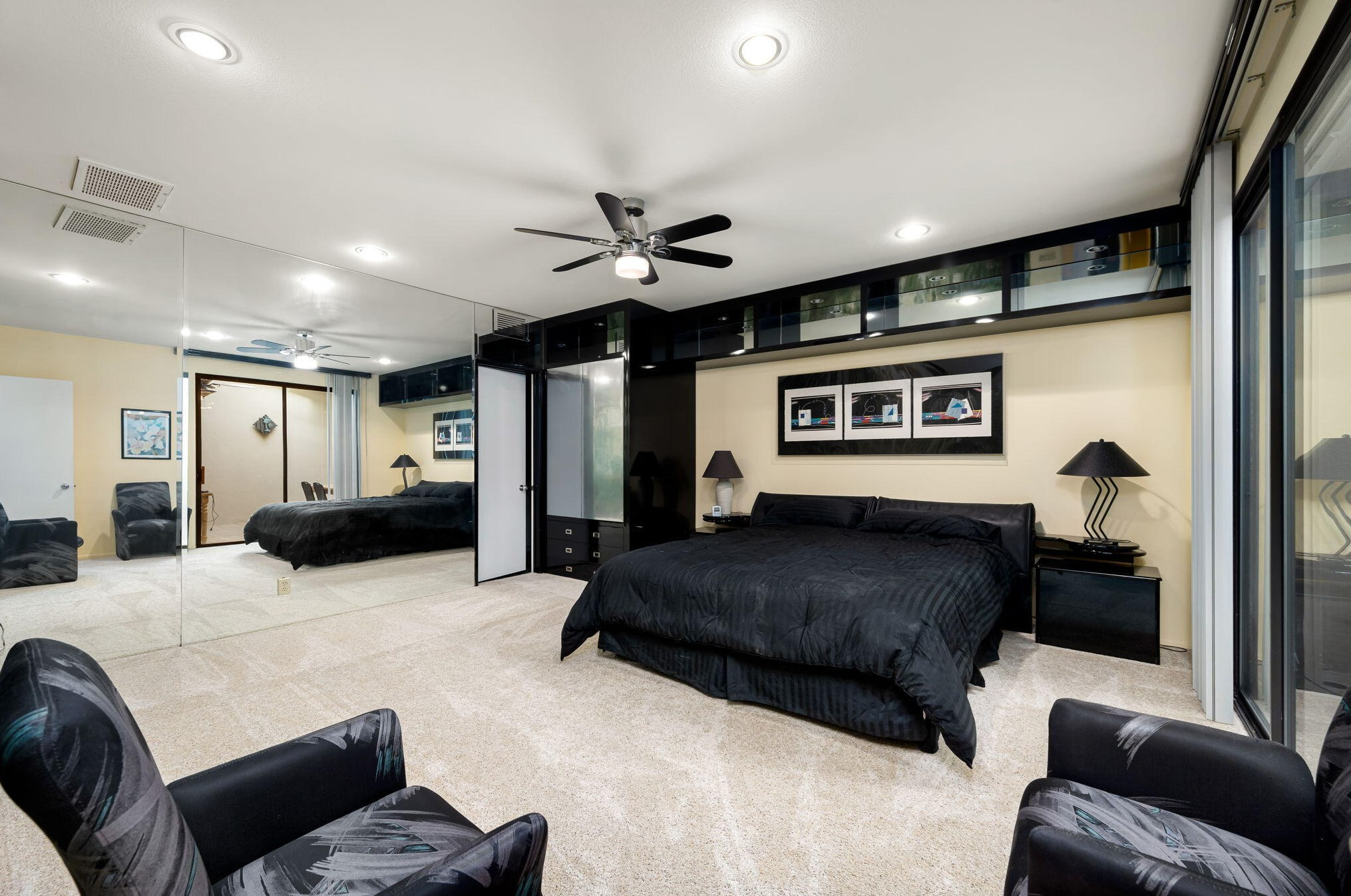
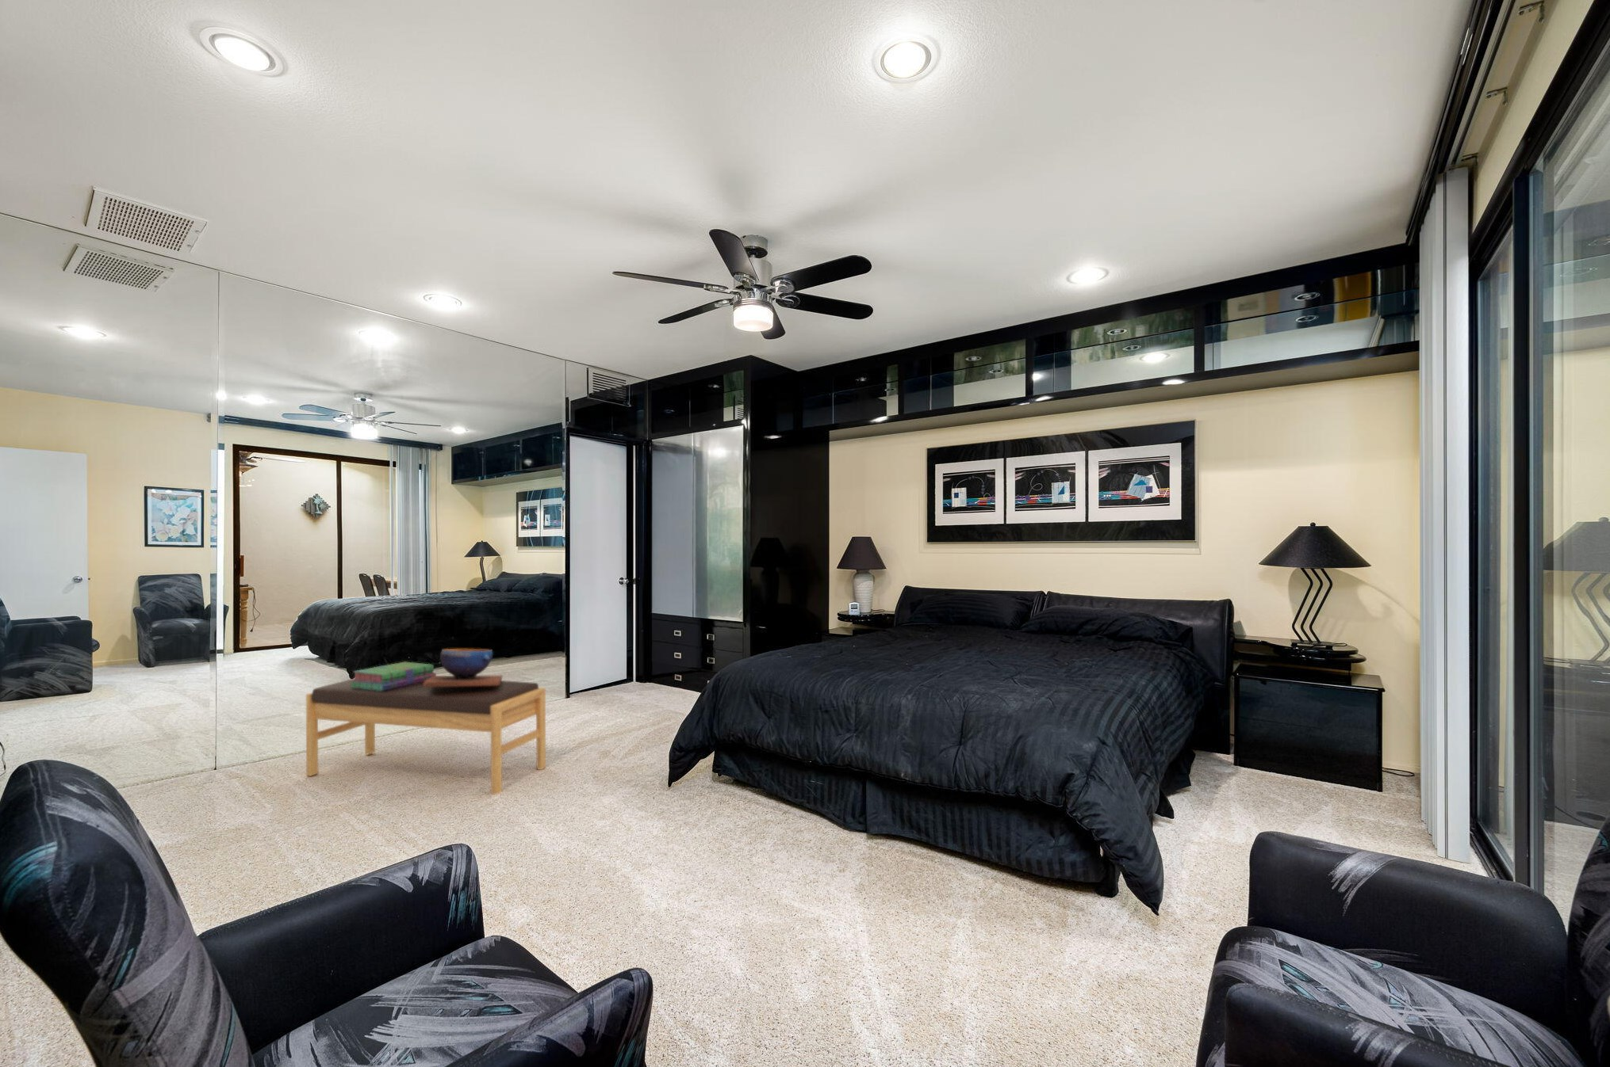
+ stack of books (394, 675)
+ bench (428, 728)
+ decorative bowl (465, 670)
